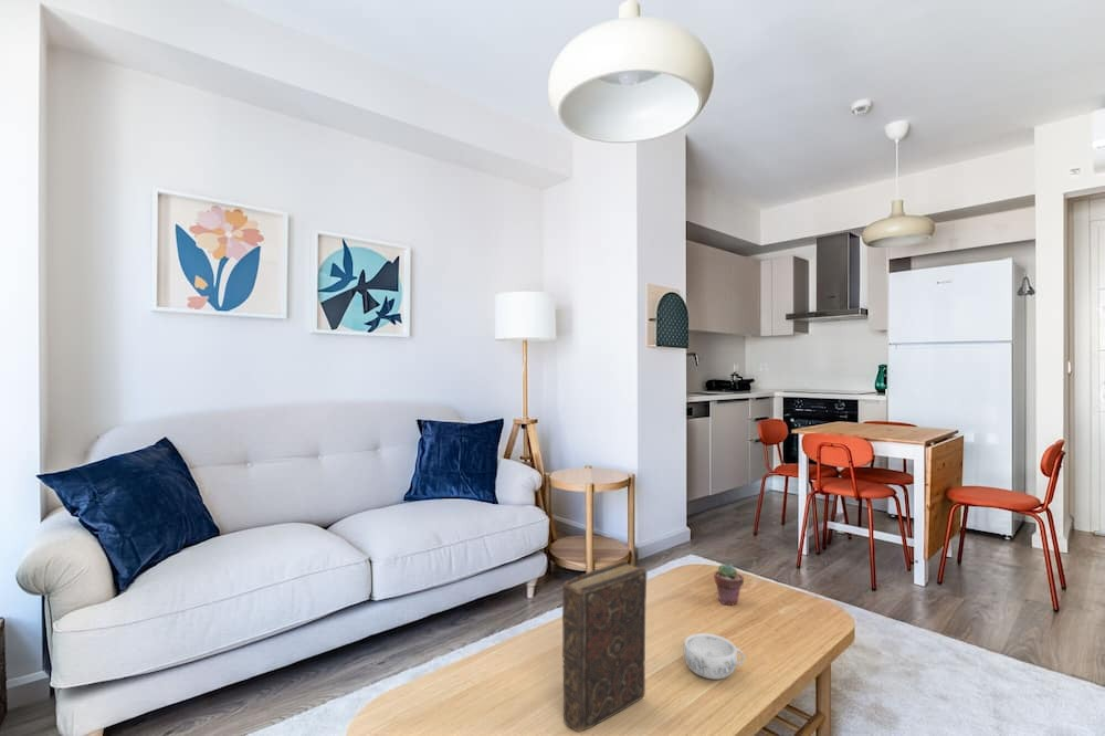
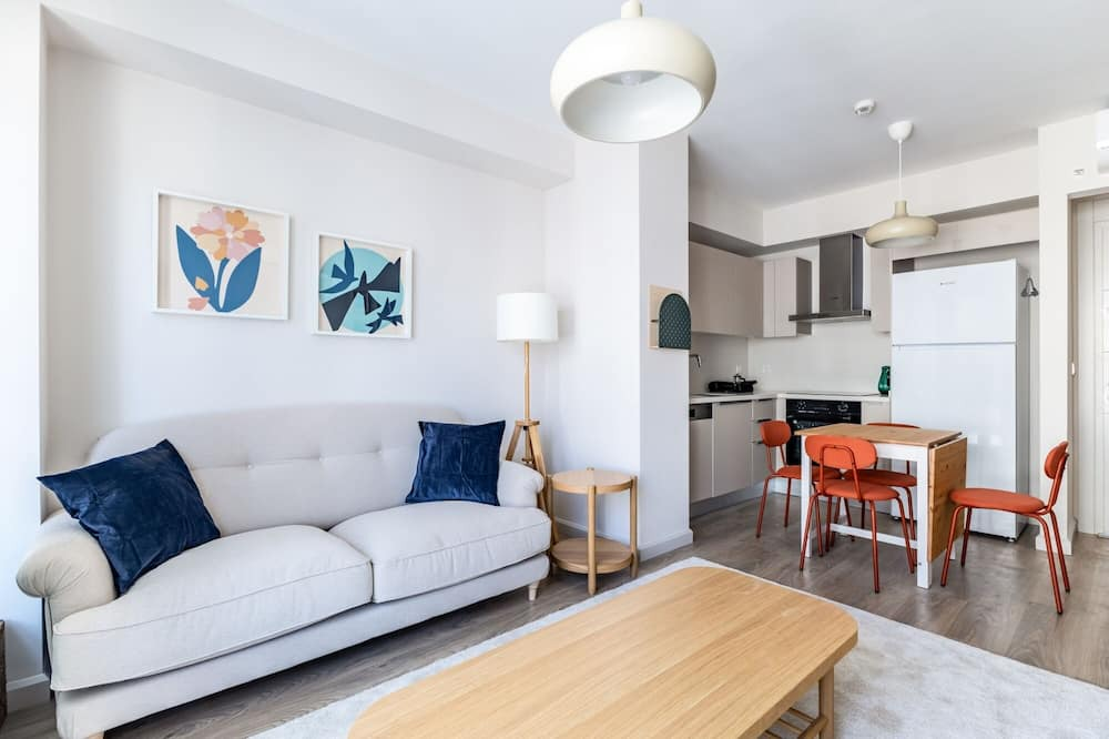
- decorative bowl (714, 656)
- potted succulent (728, 582)
- book (604, 641)
